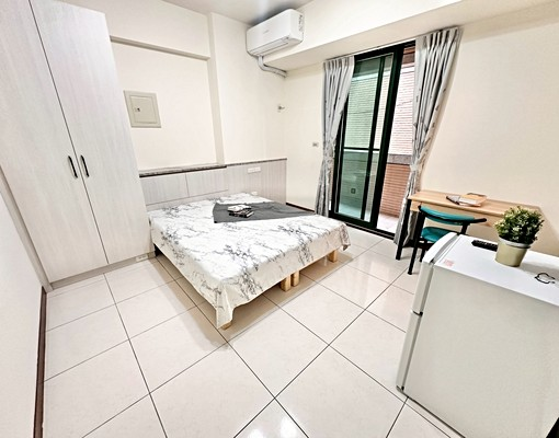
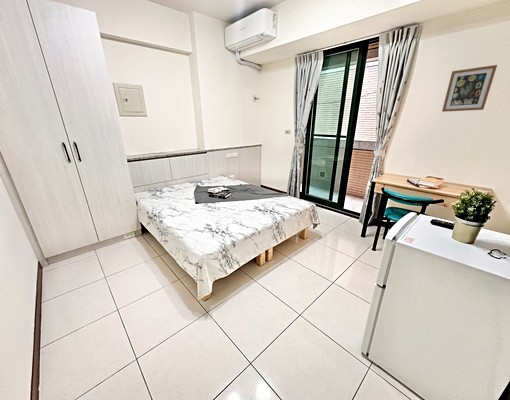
+ wall art (467, 90)
